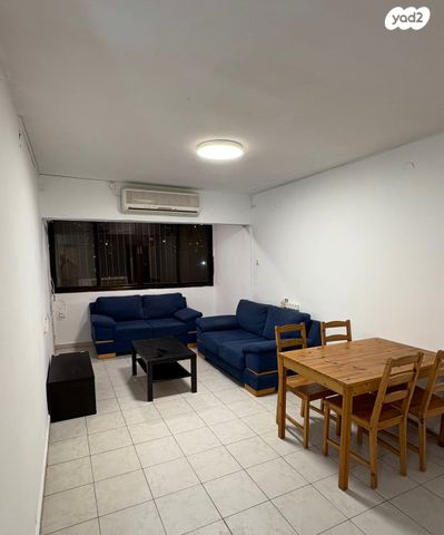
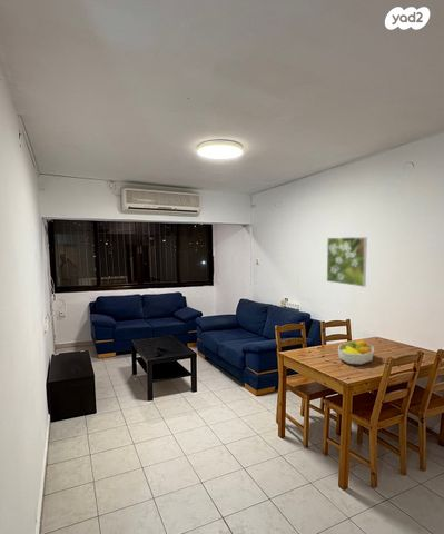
+ fruit bowl (355, 350)
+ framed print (345, 260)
